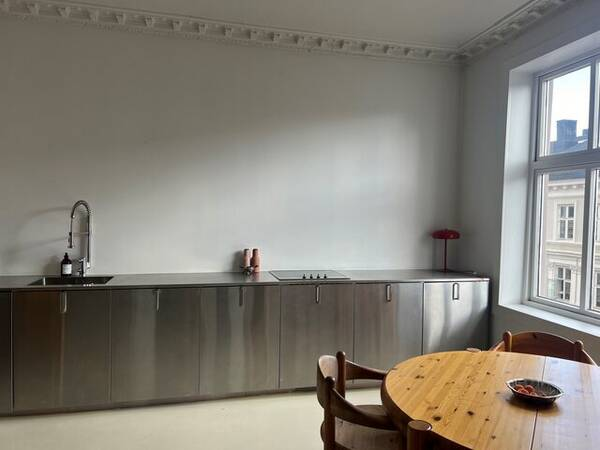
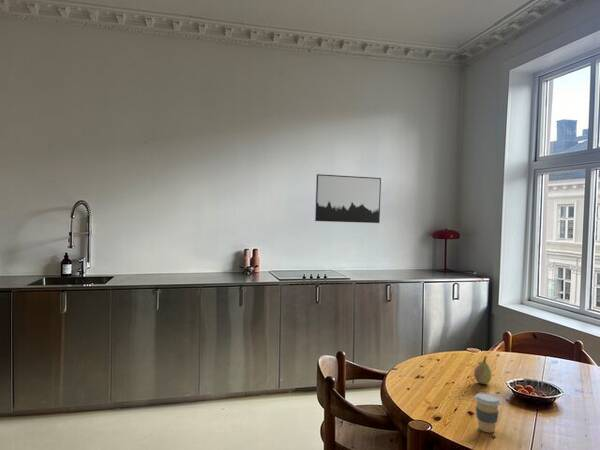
+ fruit (483, 369)
+ coffee cup (487, 412)
+ wall art (348, 199)
